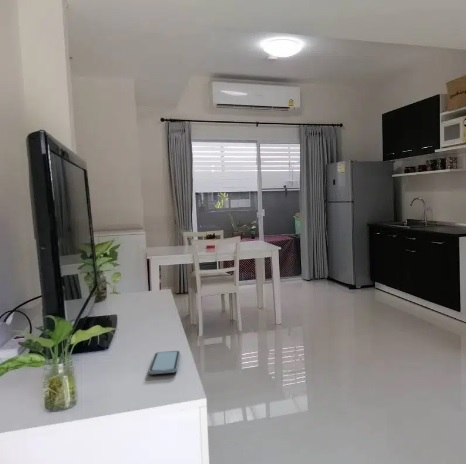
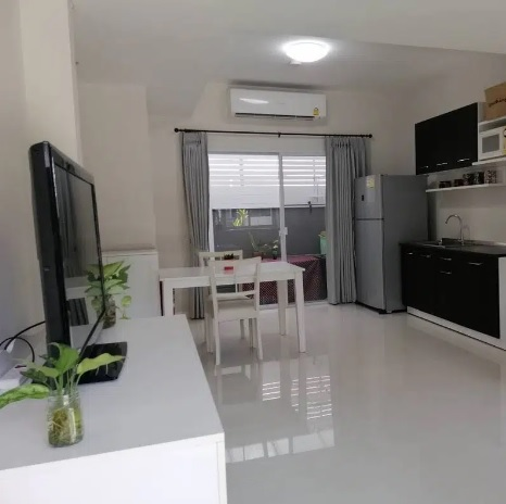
- smartphone (165, 361)
